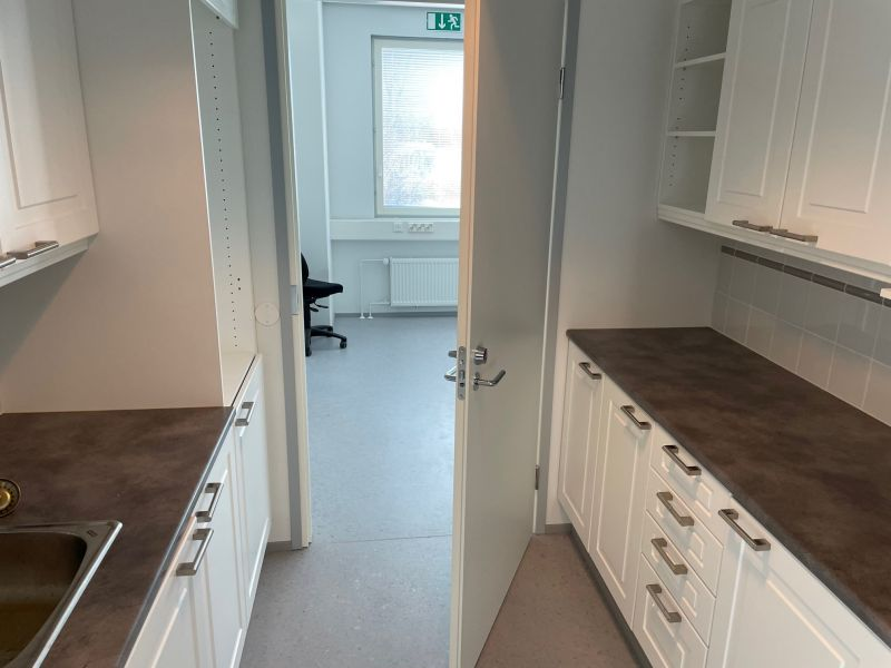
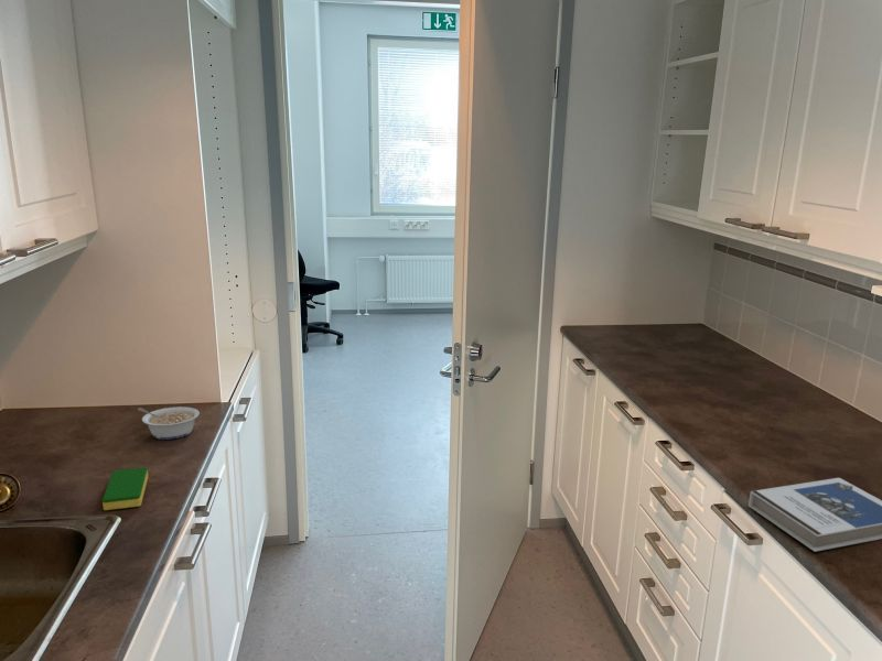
+ hardback book (828, 511)
+ dish sponge (126, 487)
+ legume (169, 422)
